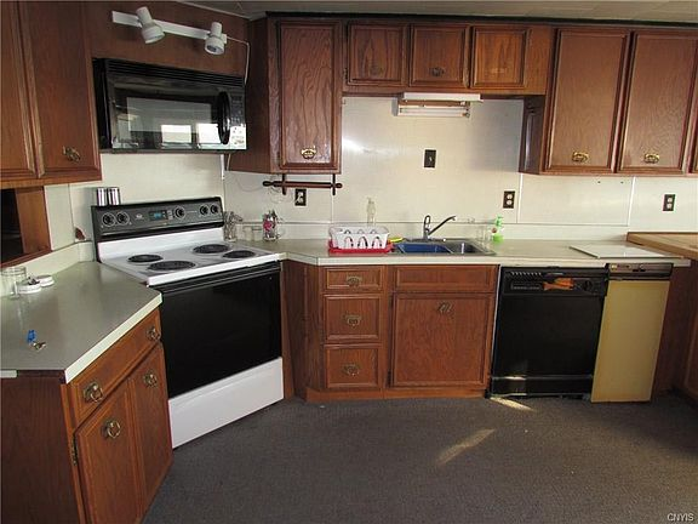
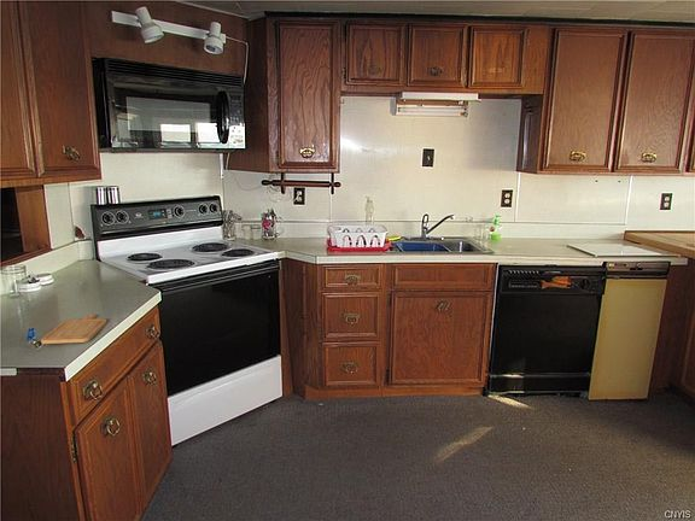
+ chopping board (78, 327)
